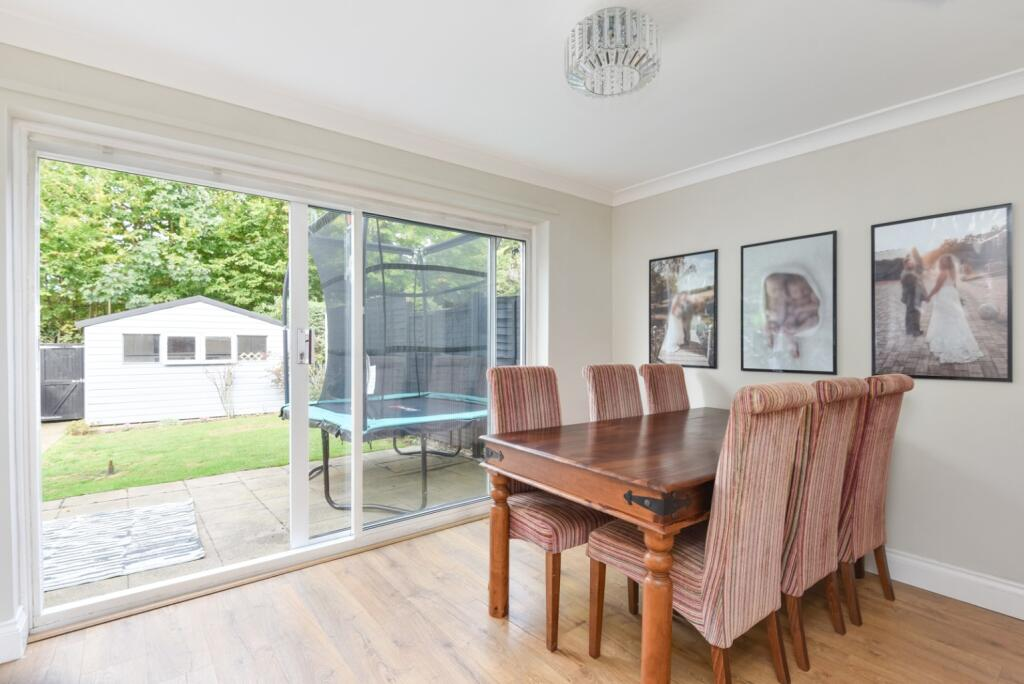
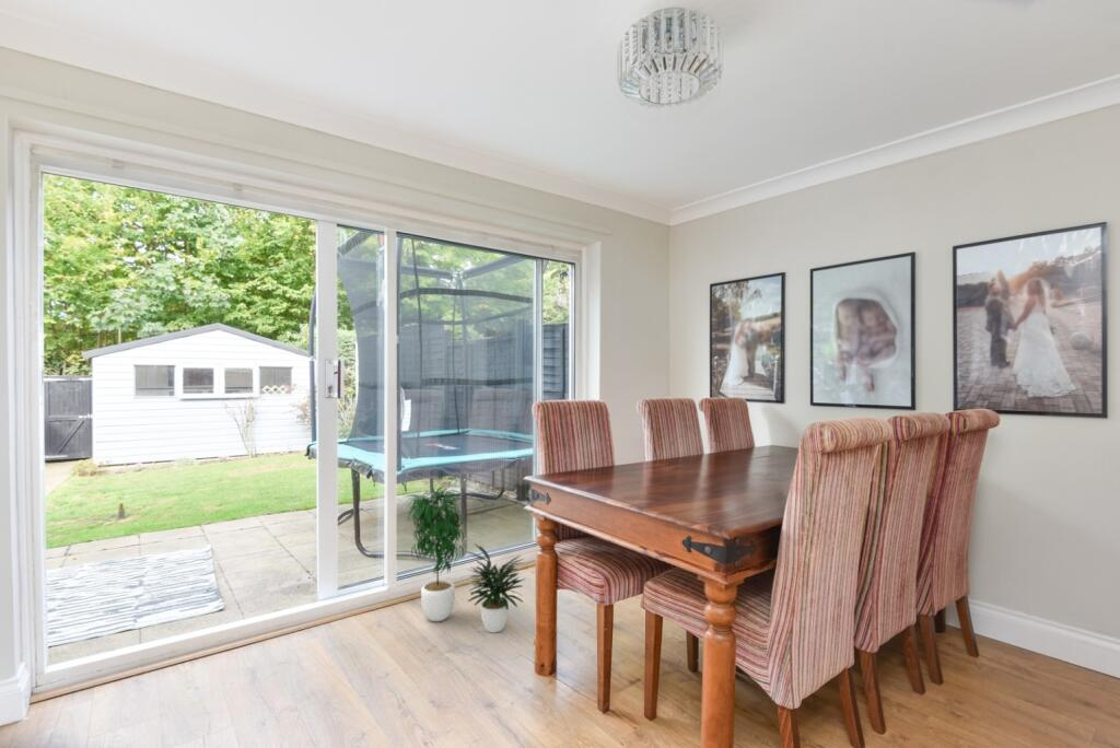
+ potted plant (463, 552)
